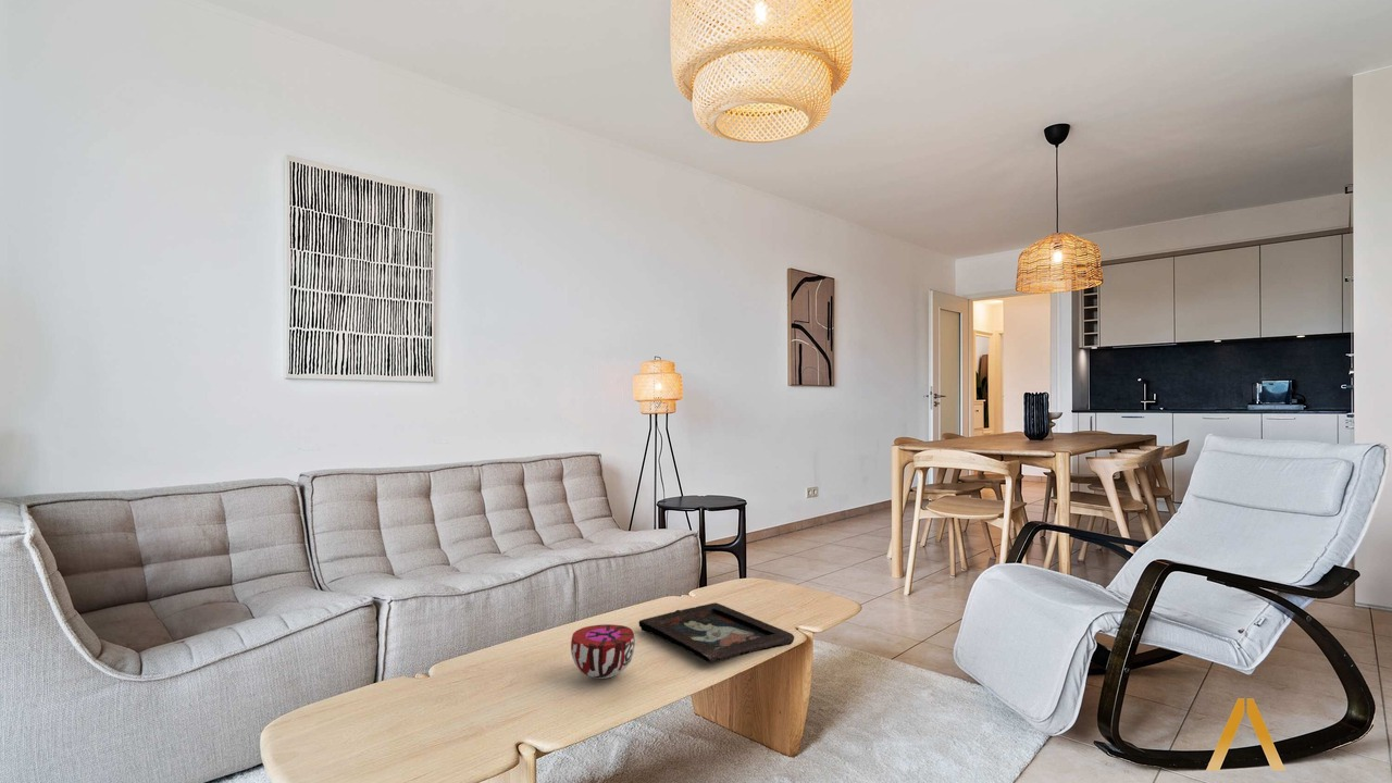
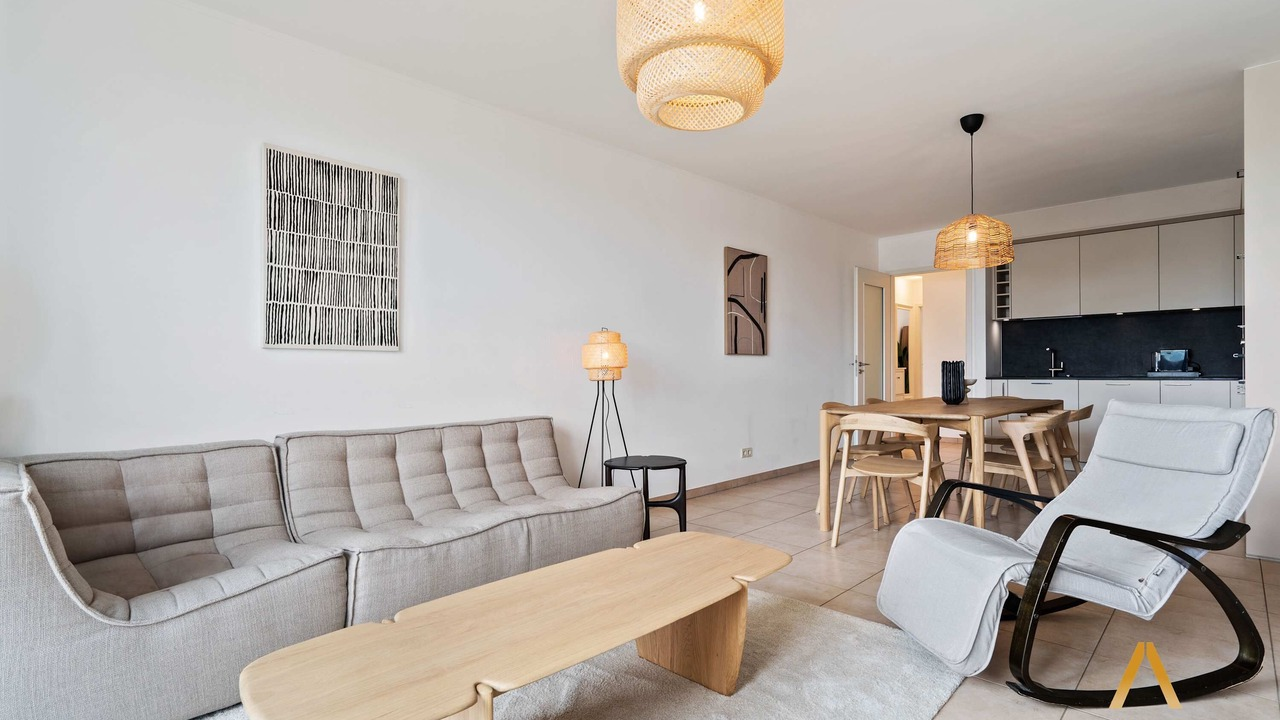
- decorative bowl (602, 654)
- decorative tray (712, 631)
